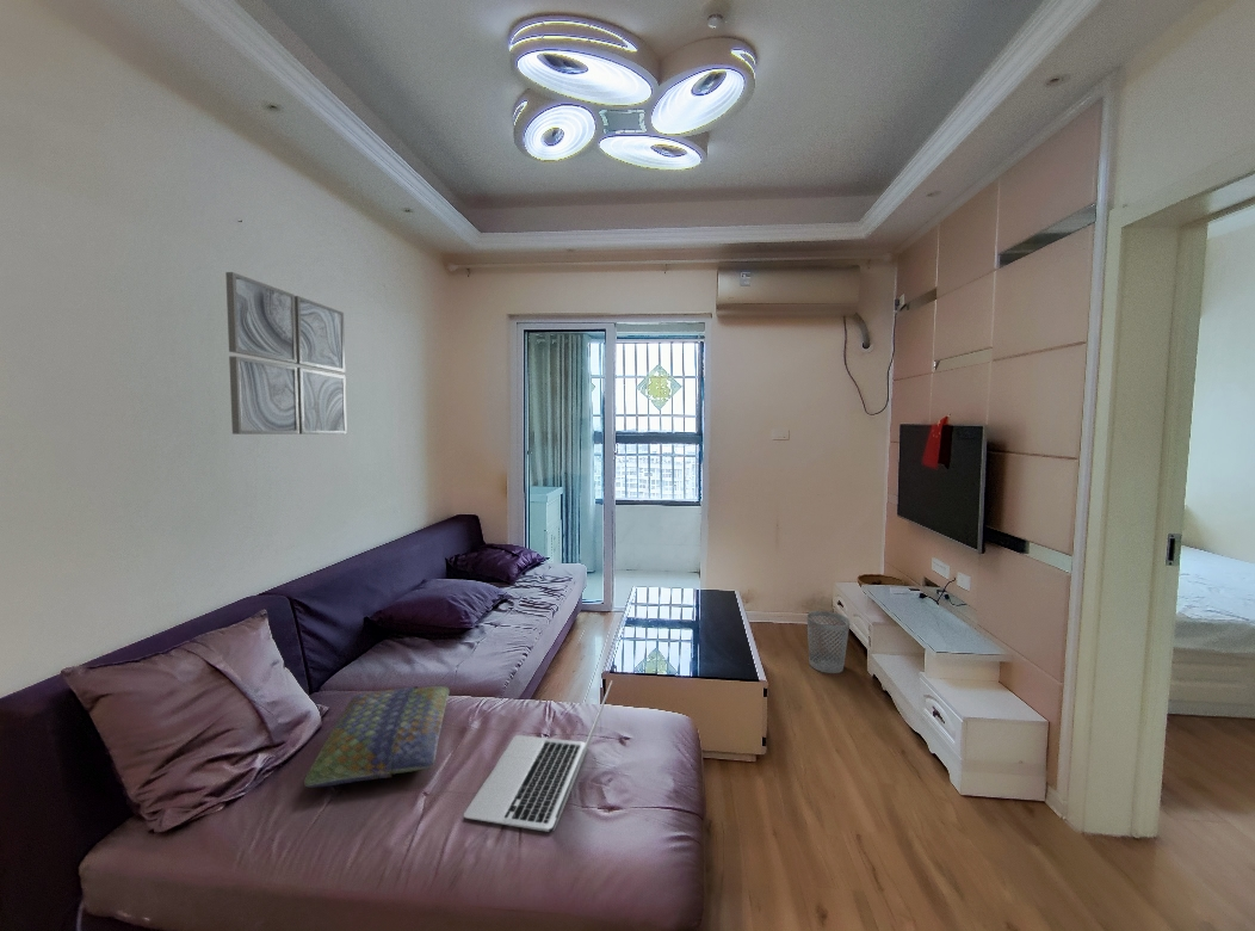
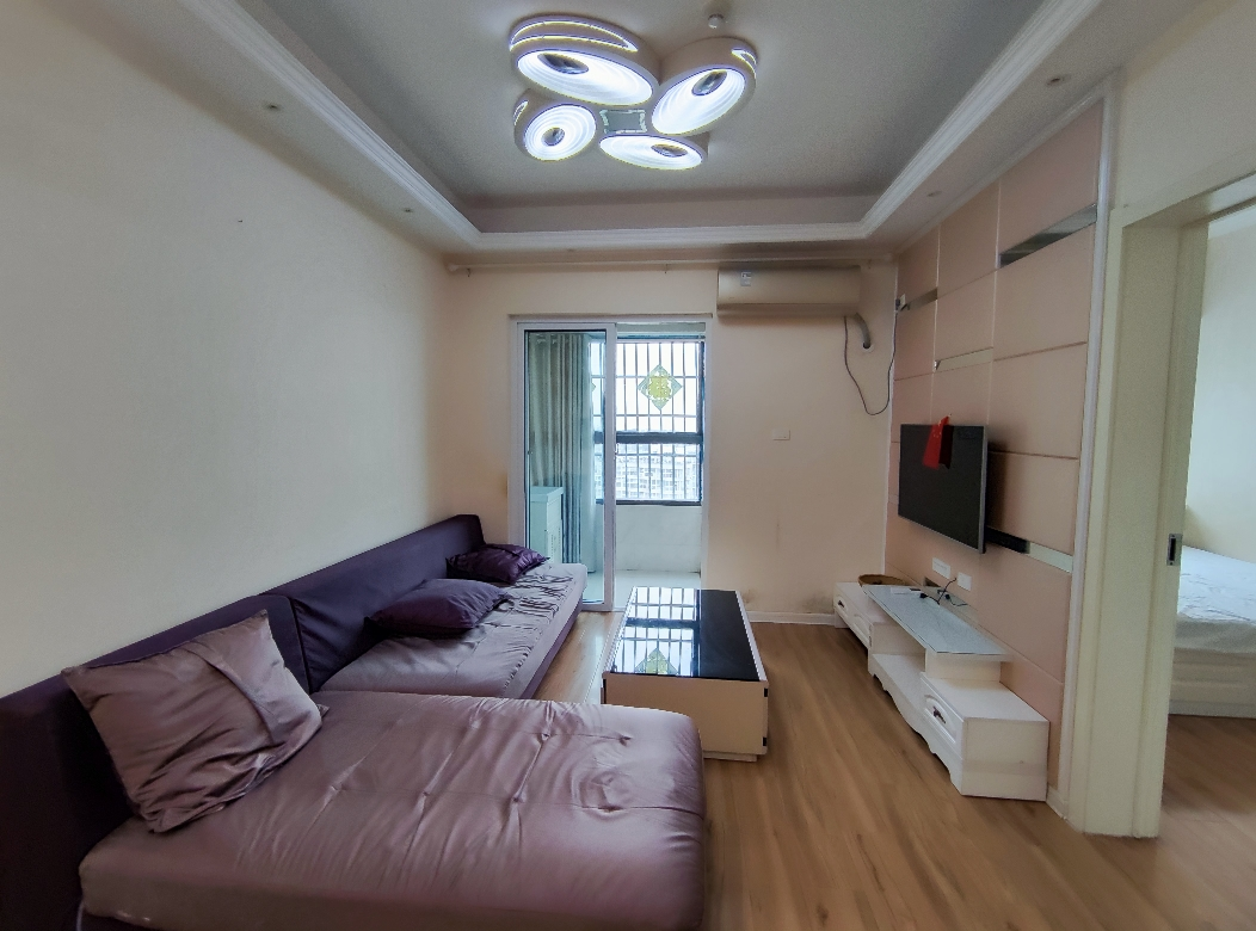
- laptop (544, 742)
- wall art (295, 366)
- cushion (388, 728)
- wastebasket (827, 642)
